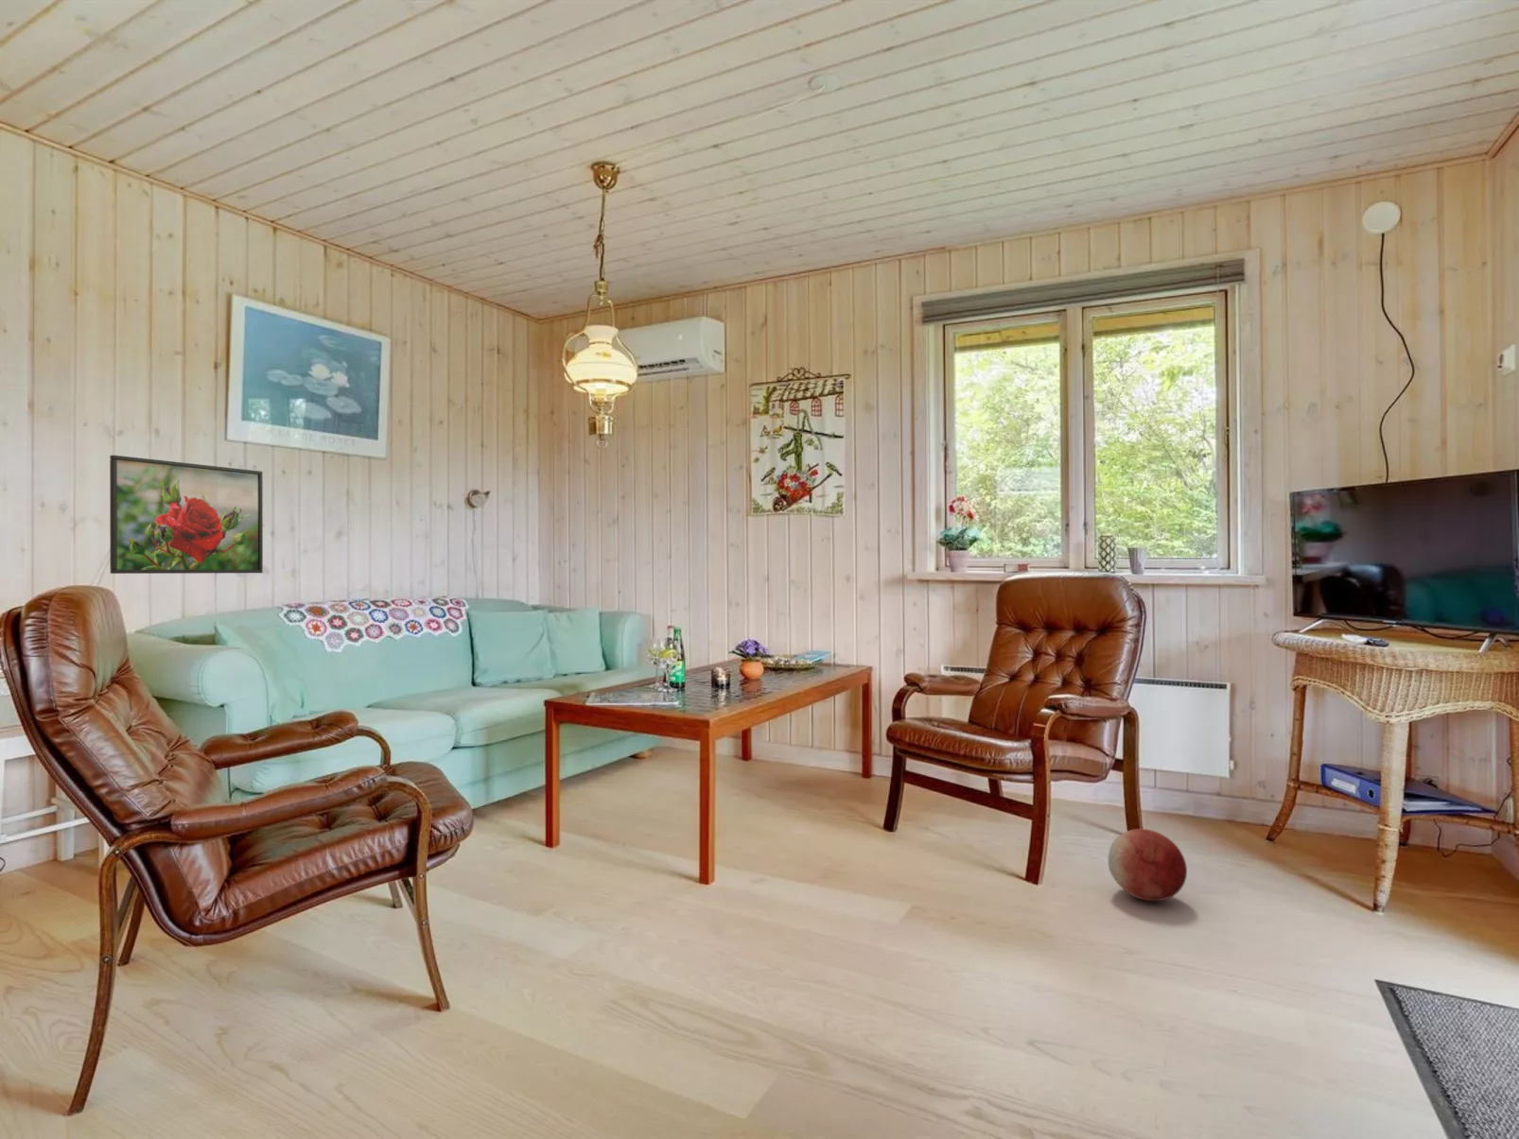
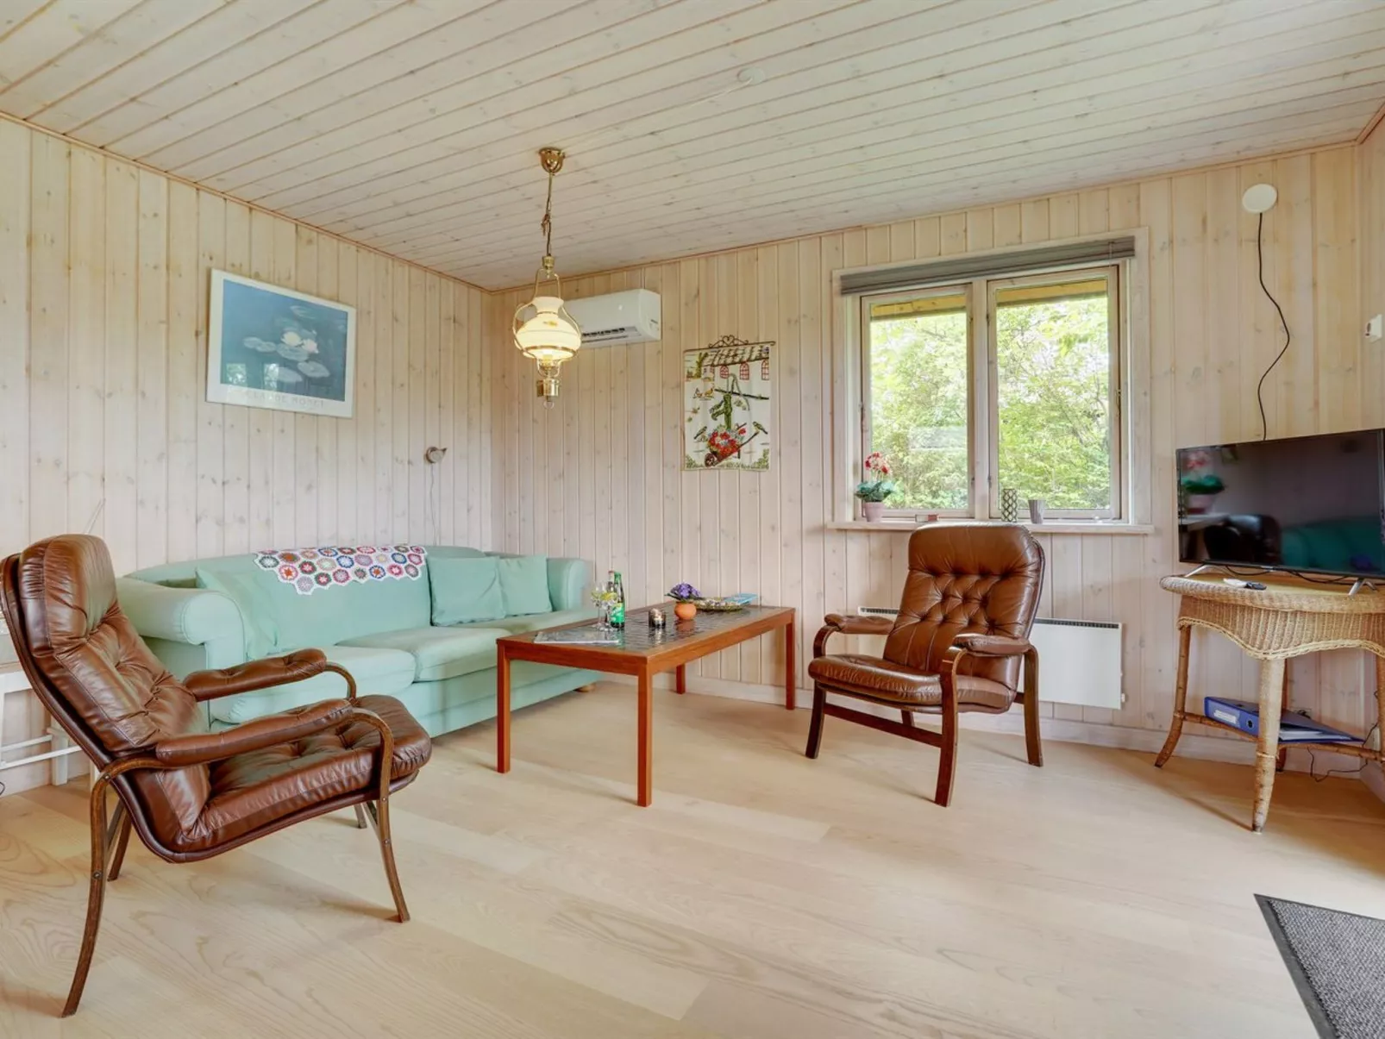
- ball (1144, 864)
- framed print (192, 518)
